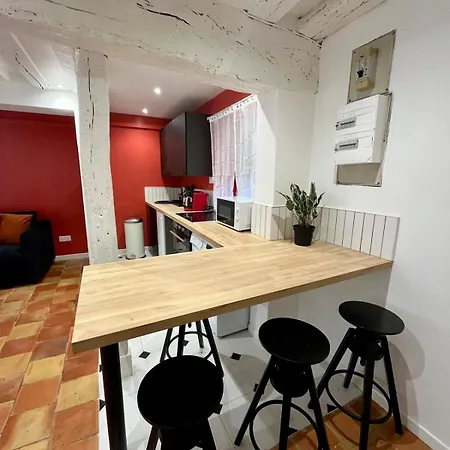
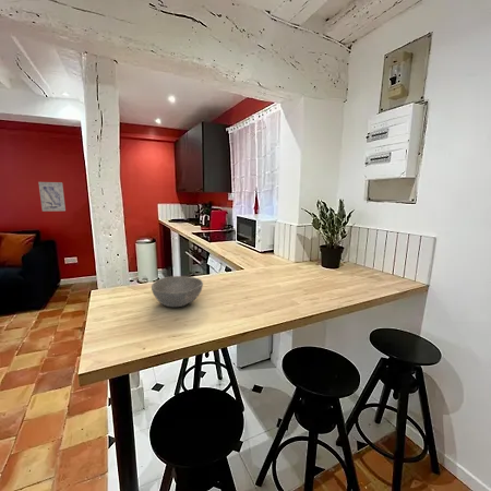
+ bowl (178, 292)
+ wall art (52, 196)
